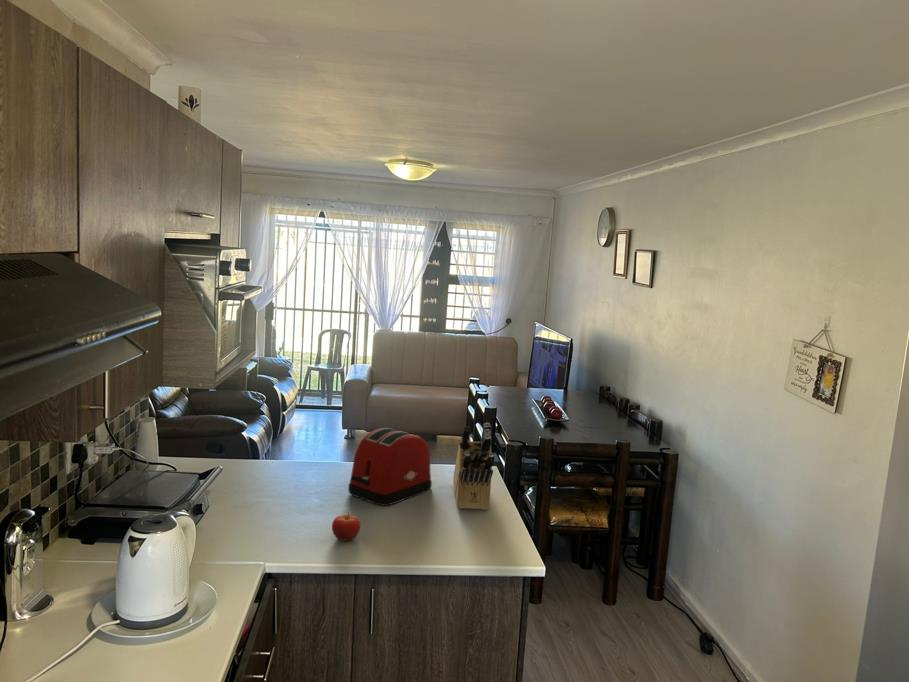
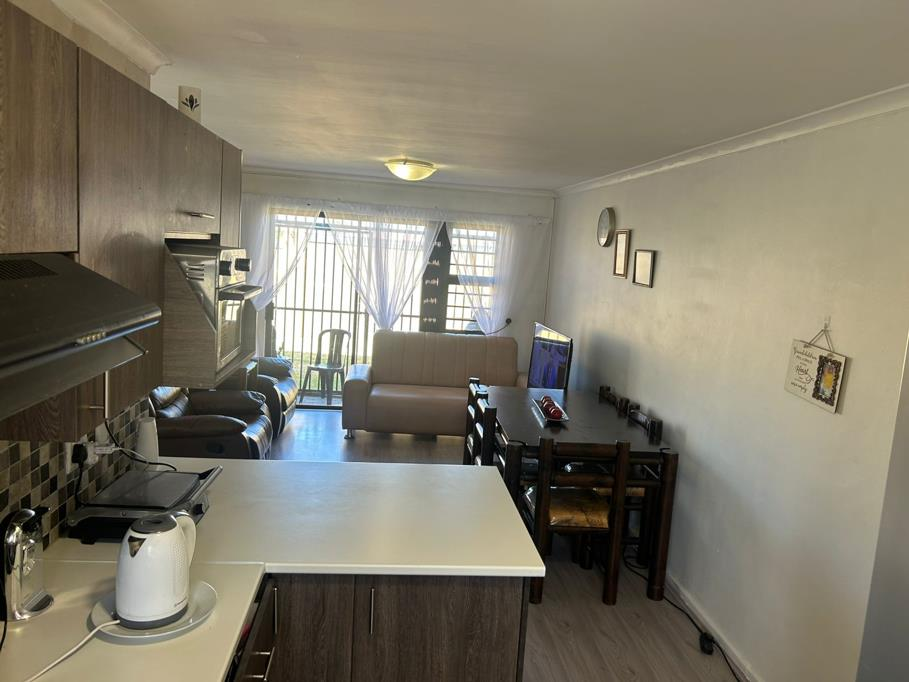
- fruit (346, 525)
- knife block (474, 458)
- toaster (392, 461)
